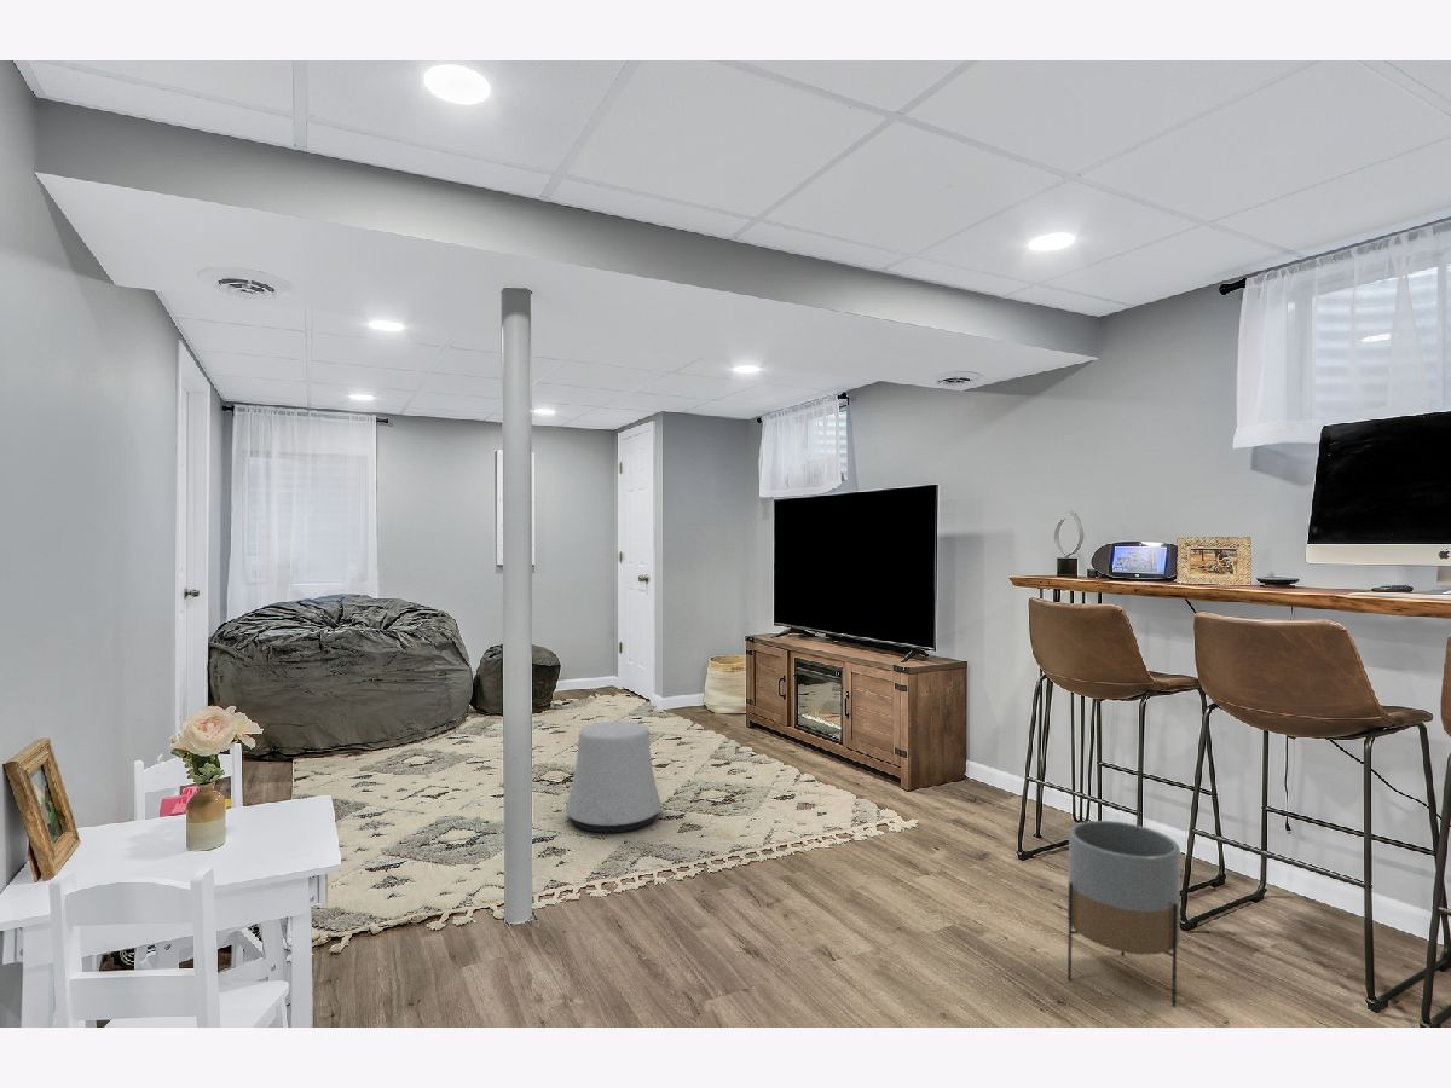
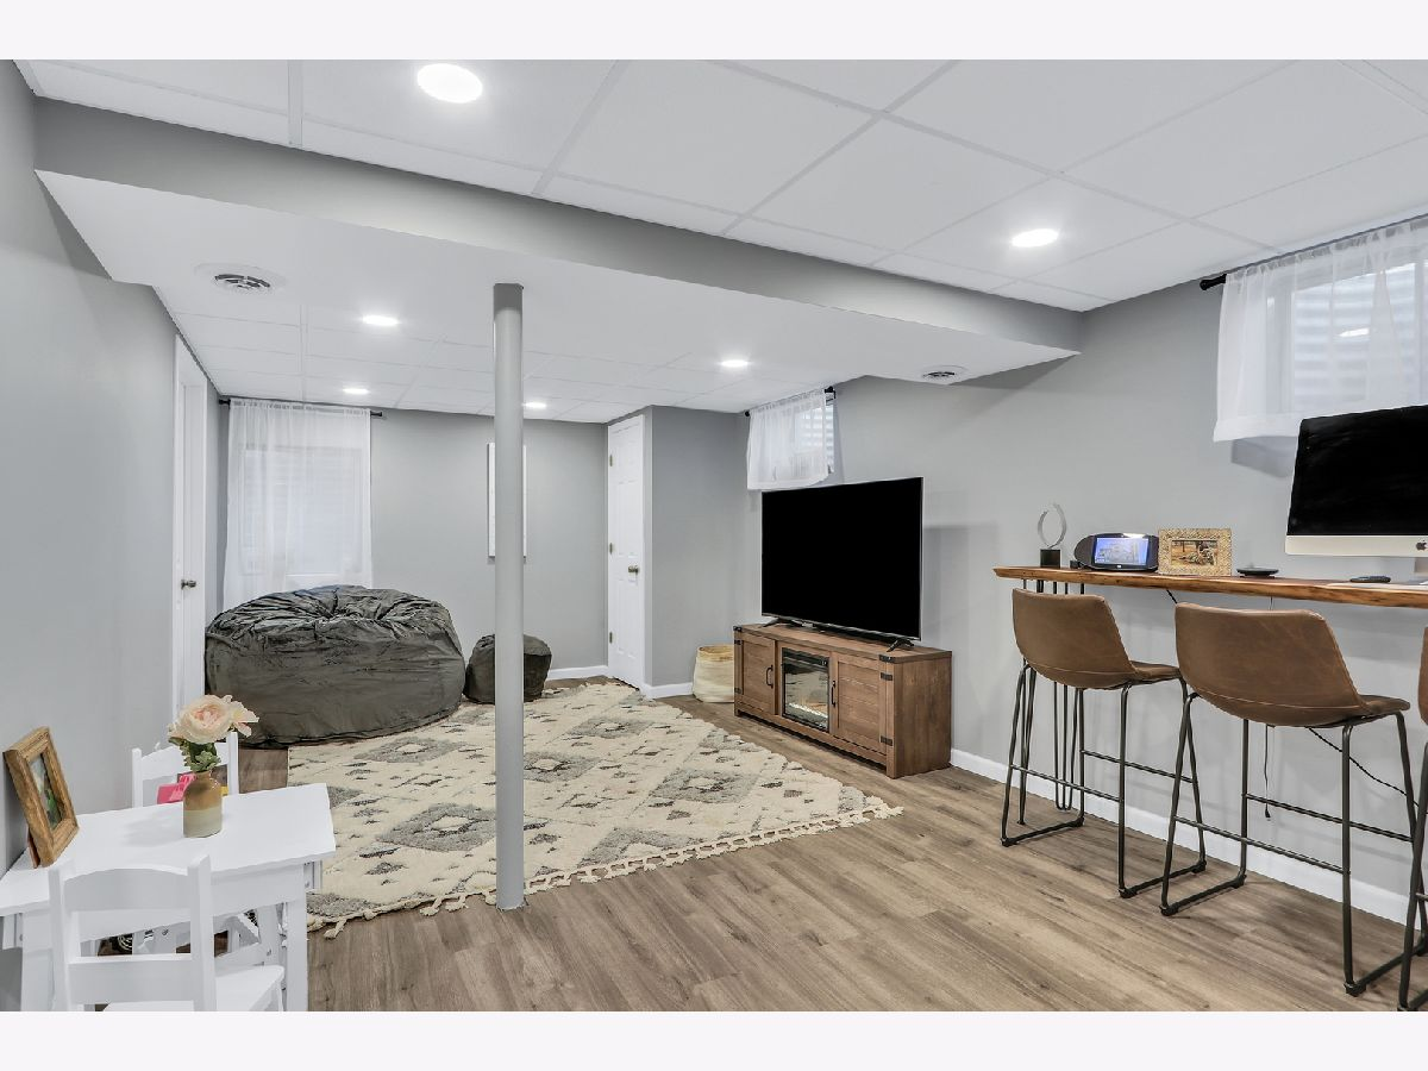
- planter (1123, 908)
- stool (613, 772)
